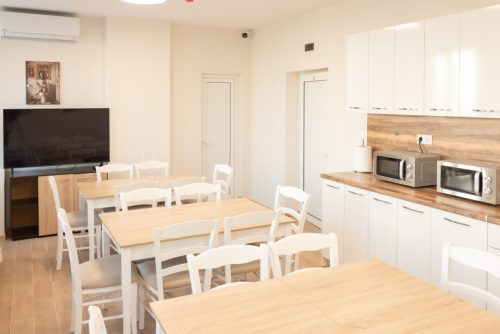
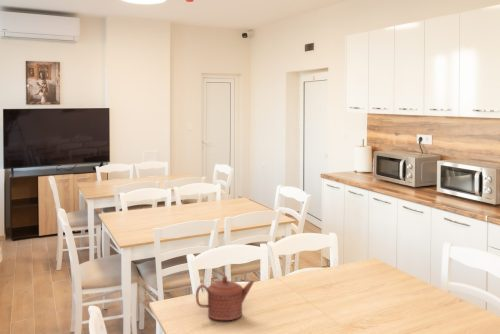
+ teapot (225, 295)
